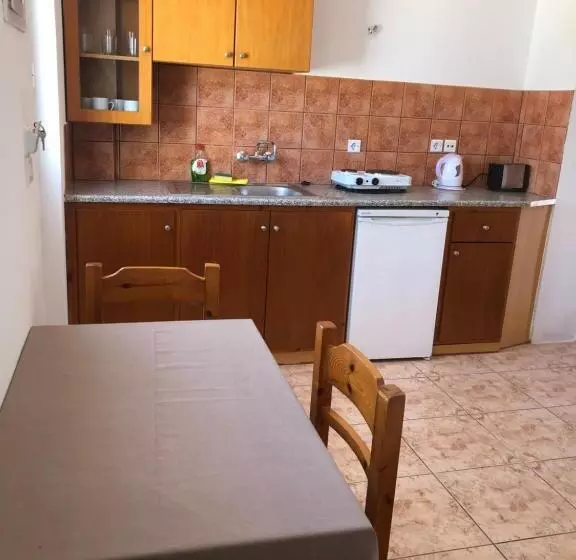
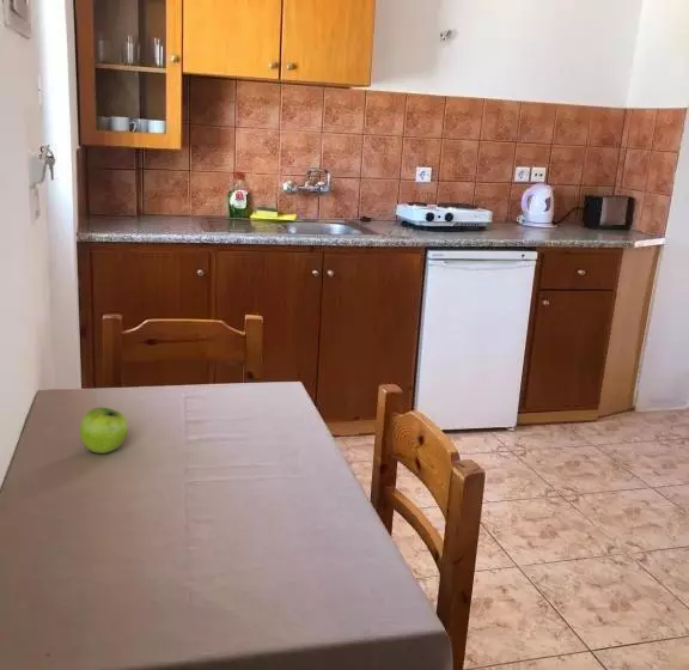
+ fruit (104, 430)
